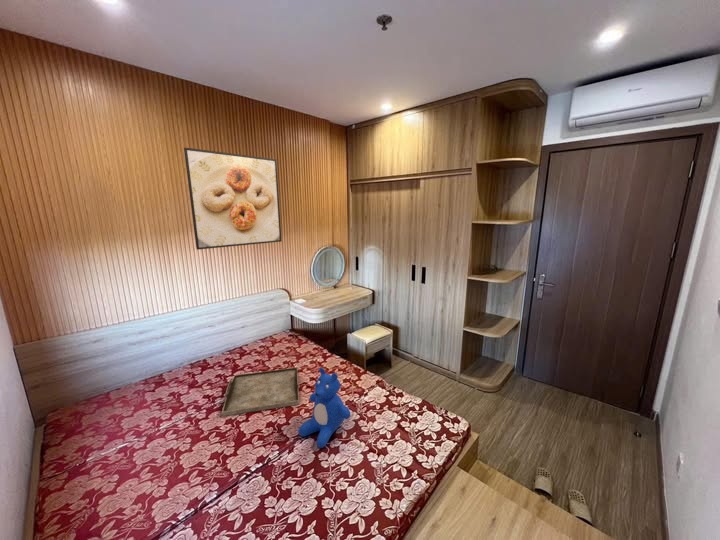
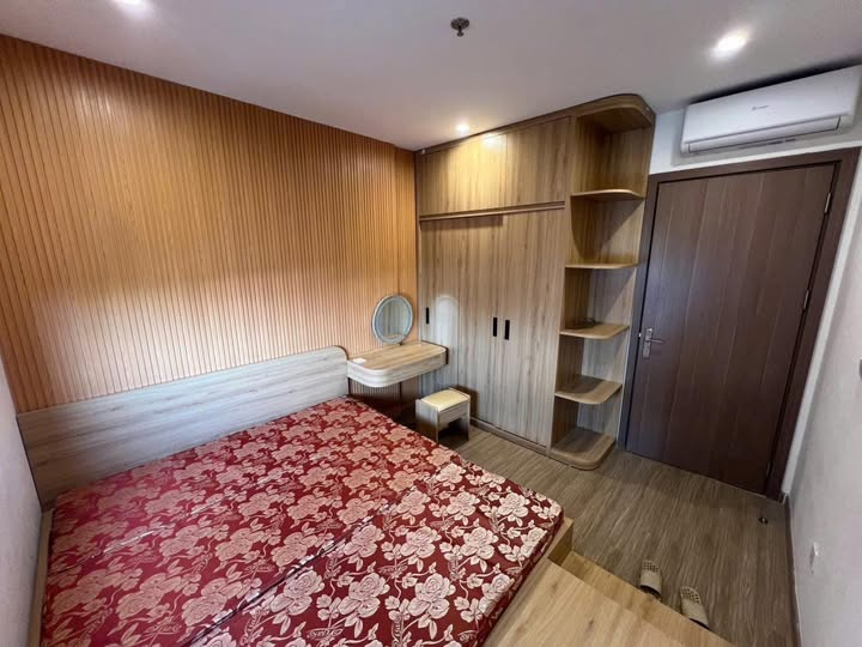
- serving tray (264, 385)
- teddy bear (322, 403)
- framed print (239, 201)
